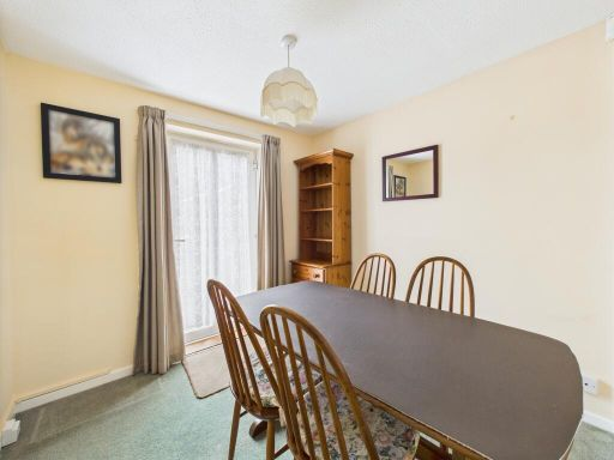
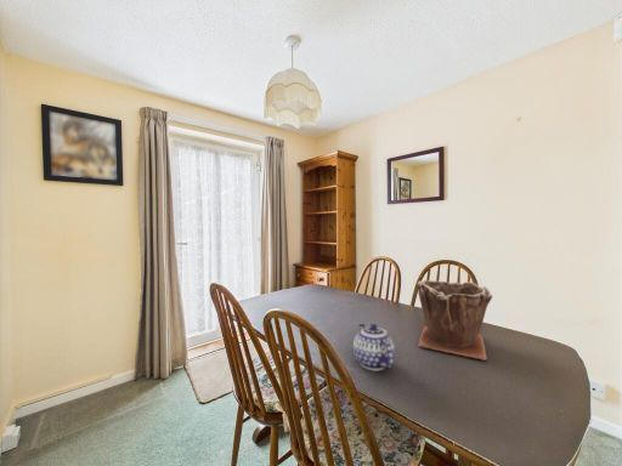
+ plant pot (451, 312)
+ teapot (373, 343)
